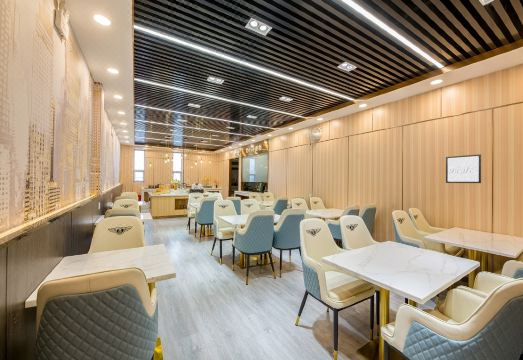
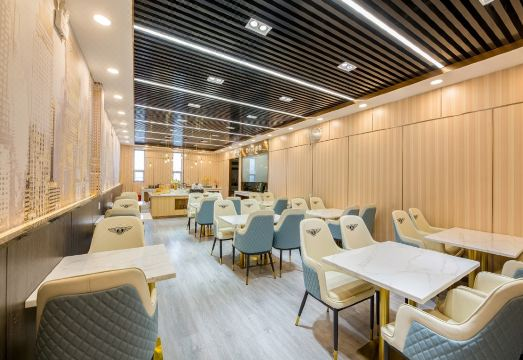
- wall art (462, 169)
